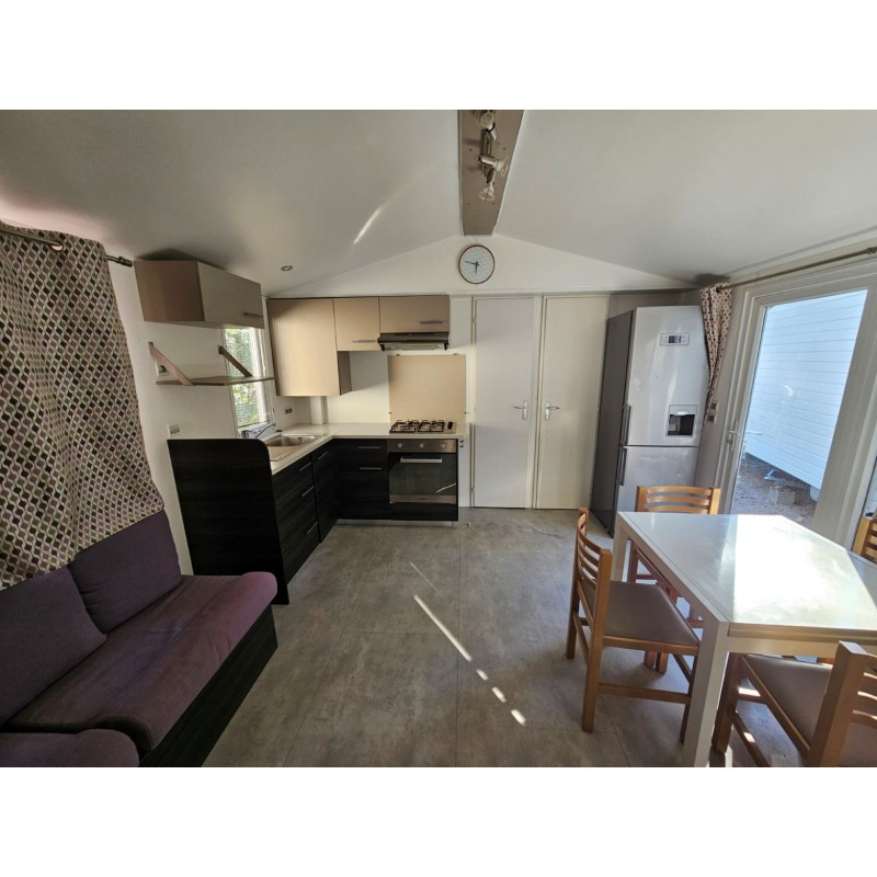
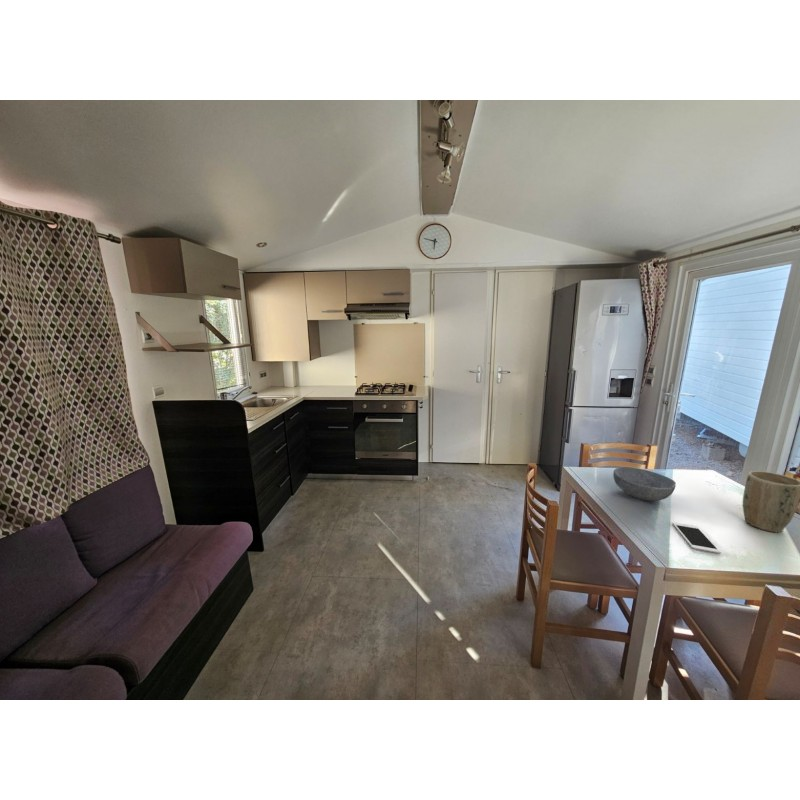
+ plant pot (769, 501)
+ cell phone (694, 536)
+ bowl (642, 486)
